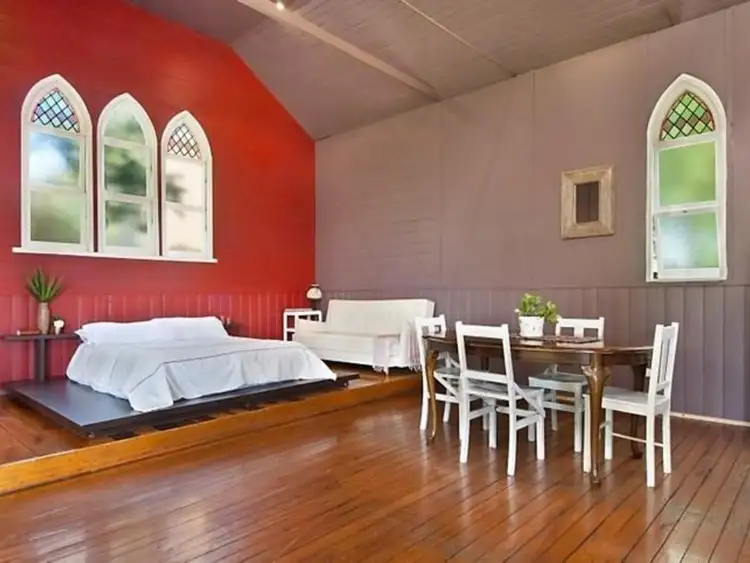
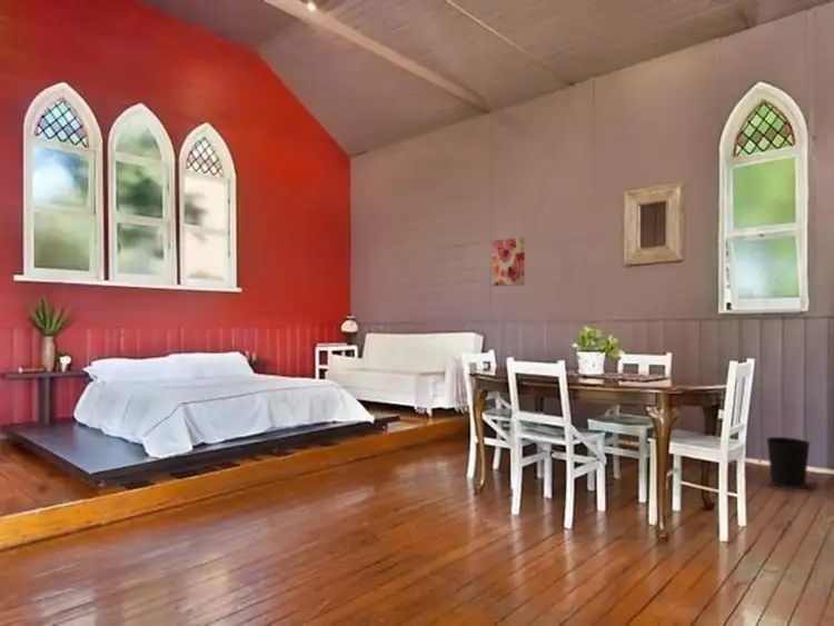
+ wall art (507, 262)
+ wastebasket (787, 461)
